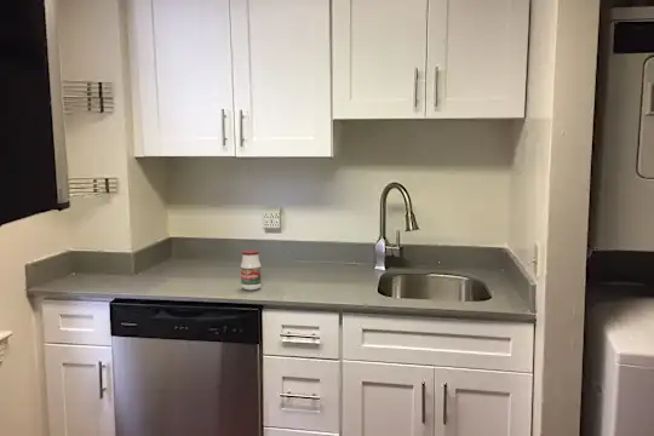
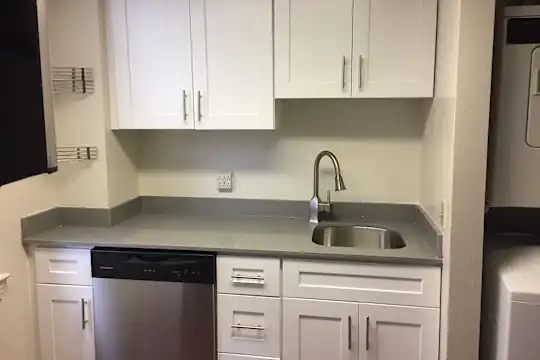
- jar (251, 269)
